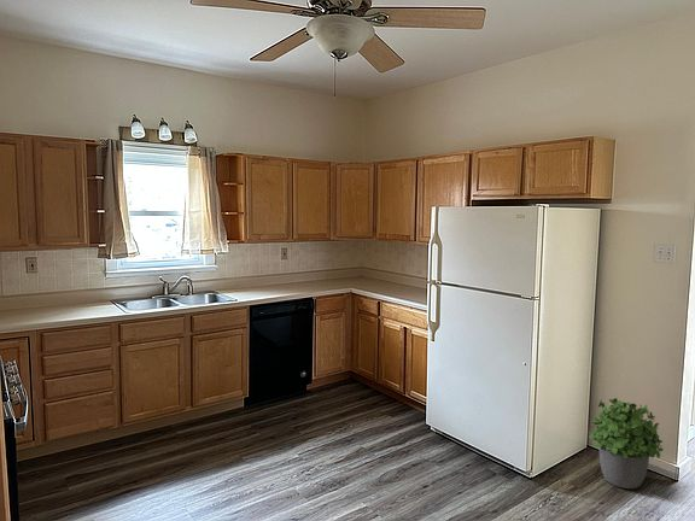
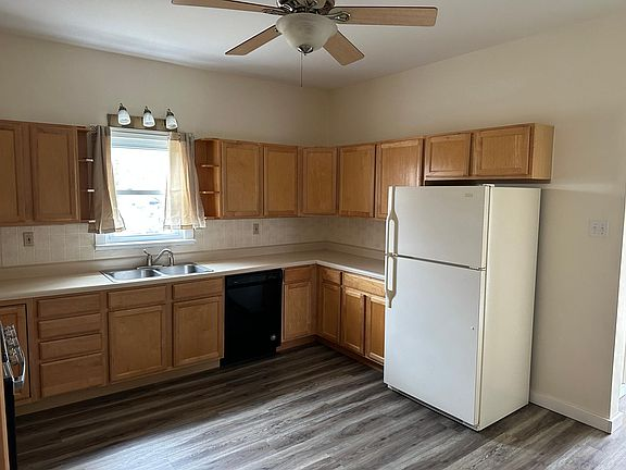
- potted plant (624, 441)
